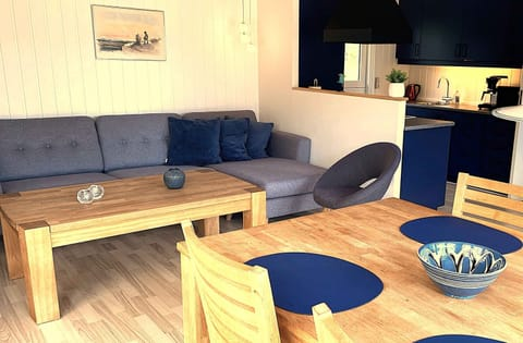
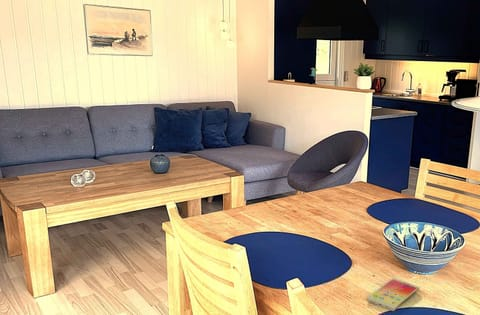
+ smartphone (393, 293)
